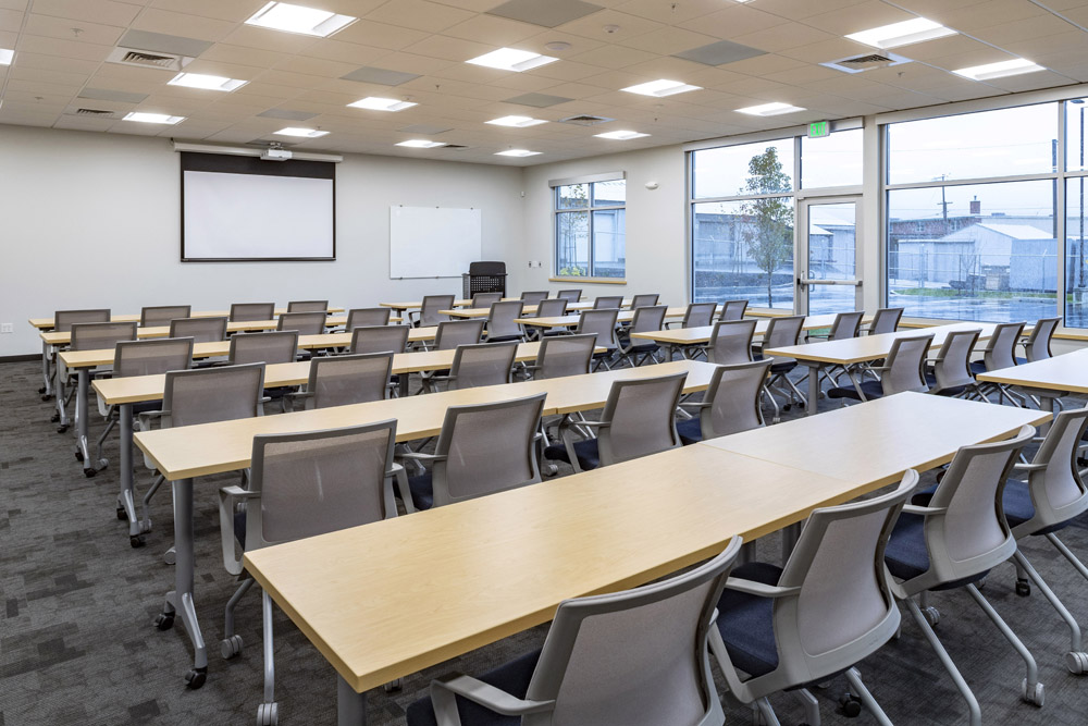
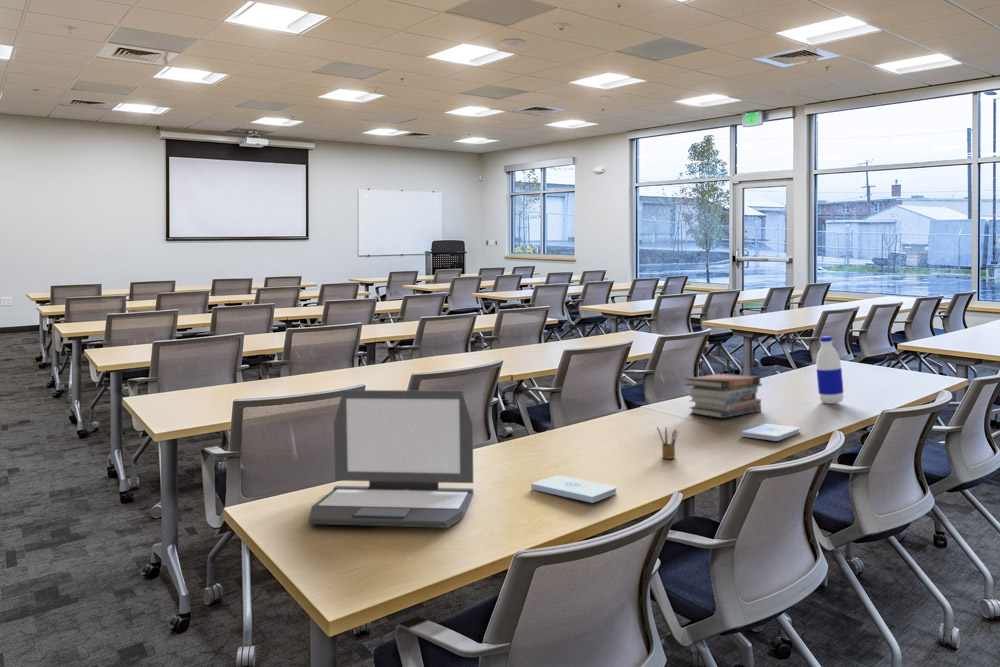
+ notepad (771, 431)
+ notepad (574, 488)
+ laptop (390, 454)
+ water bottle (829, 369)
+ book stack (723, 394)
+ pencil box (667, 441)
